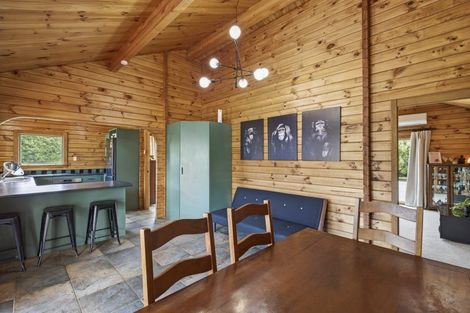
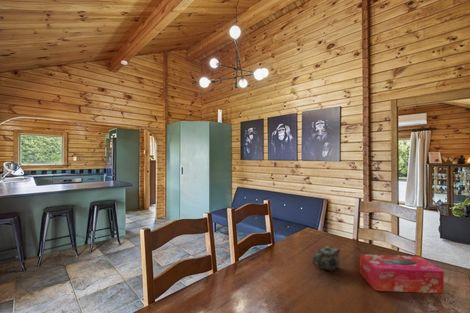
+ tissue box (398, 272)
+ chinaware (326, 257)
